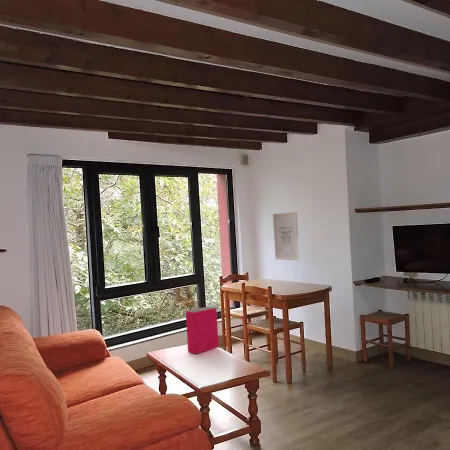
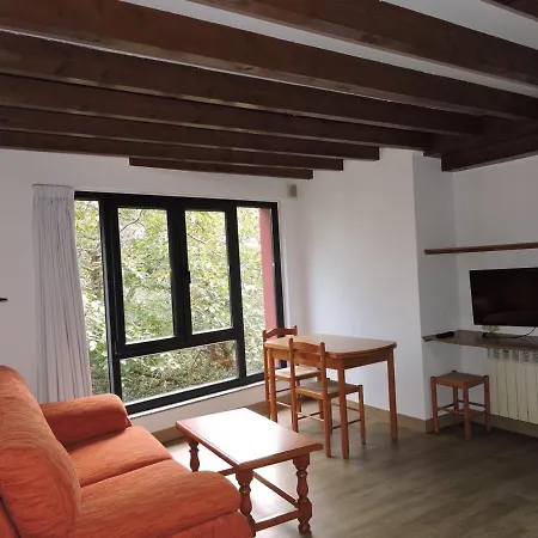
- hardback book (202, 329)
- wall art (285, 236)
